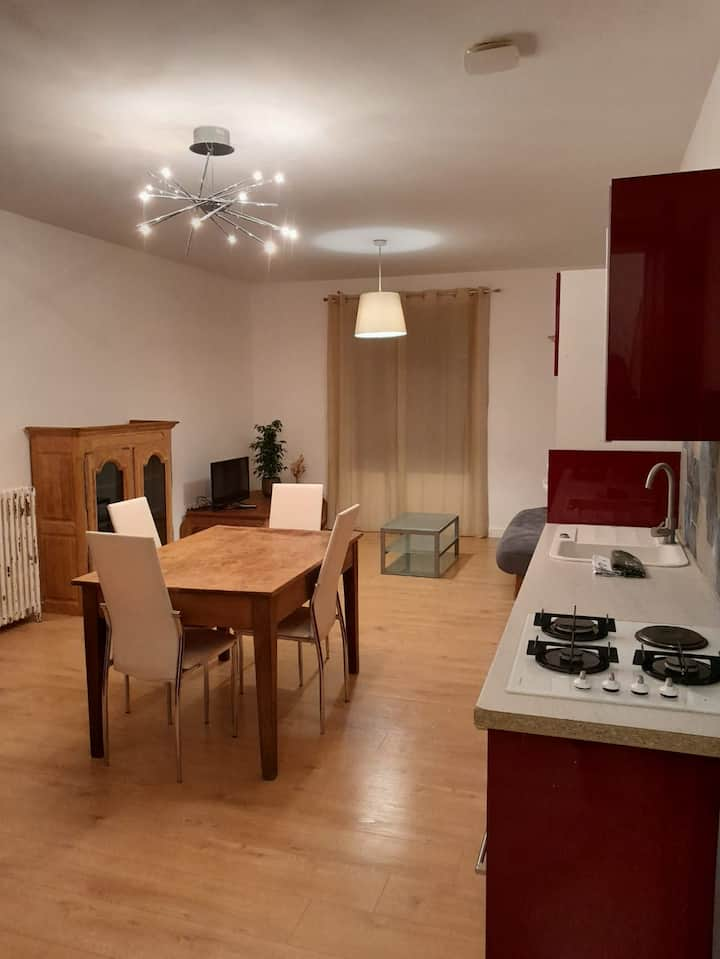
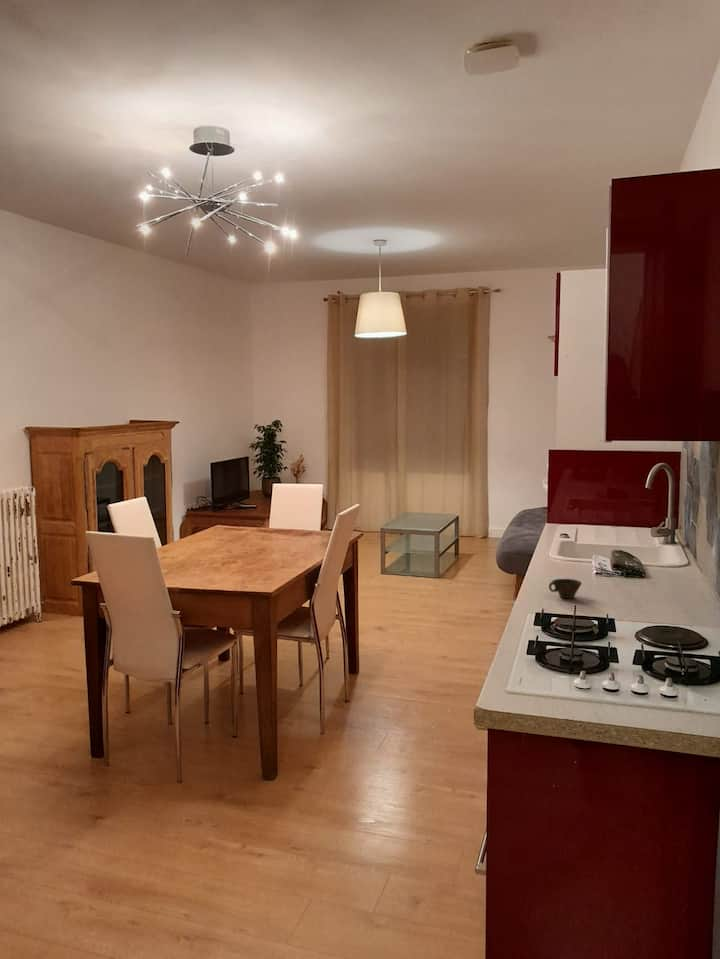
+ cup (564, 588)
